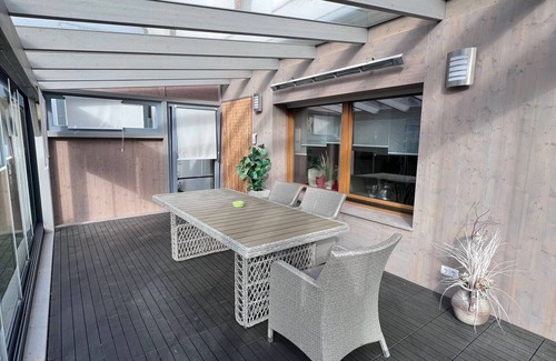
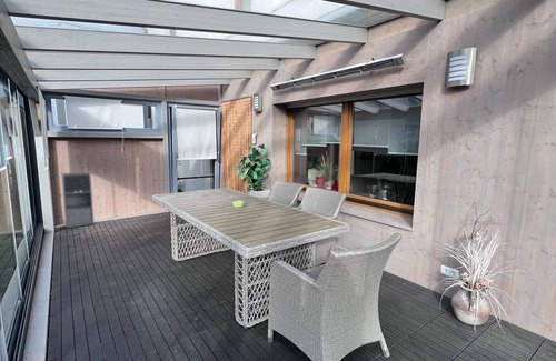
+ cabinet (78, 199)
